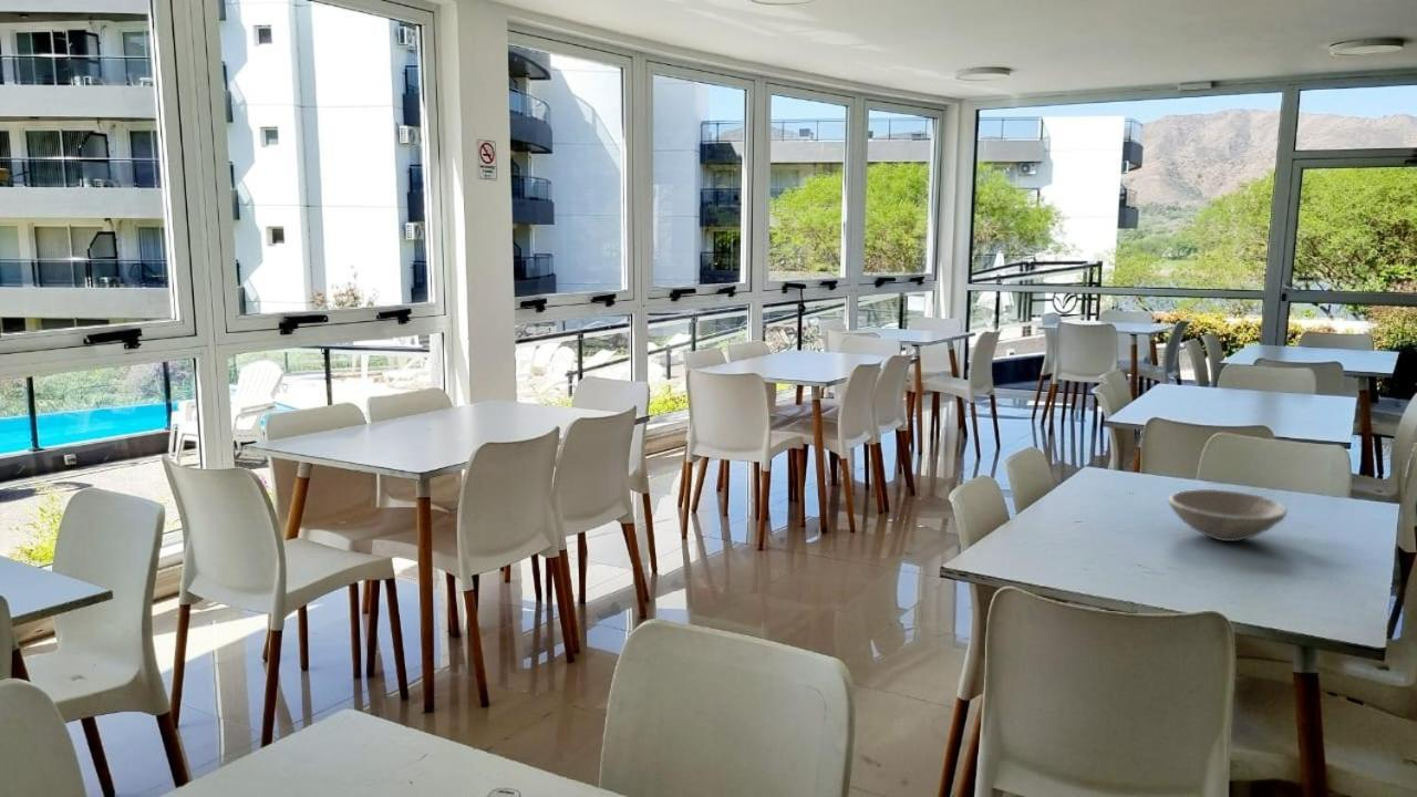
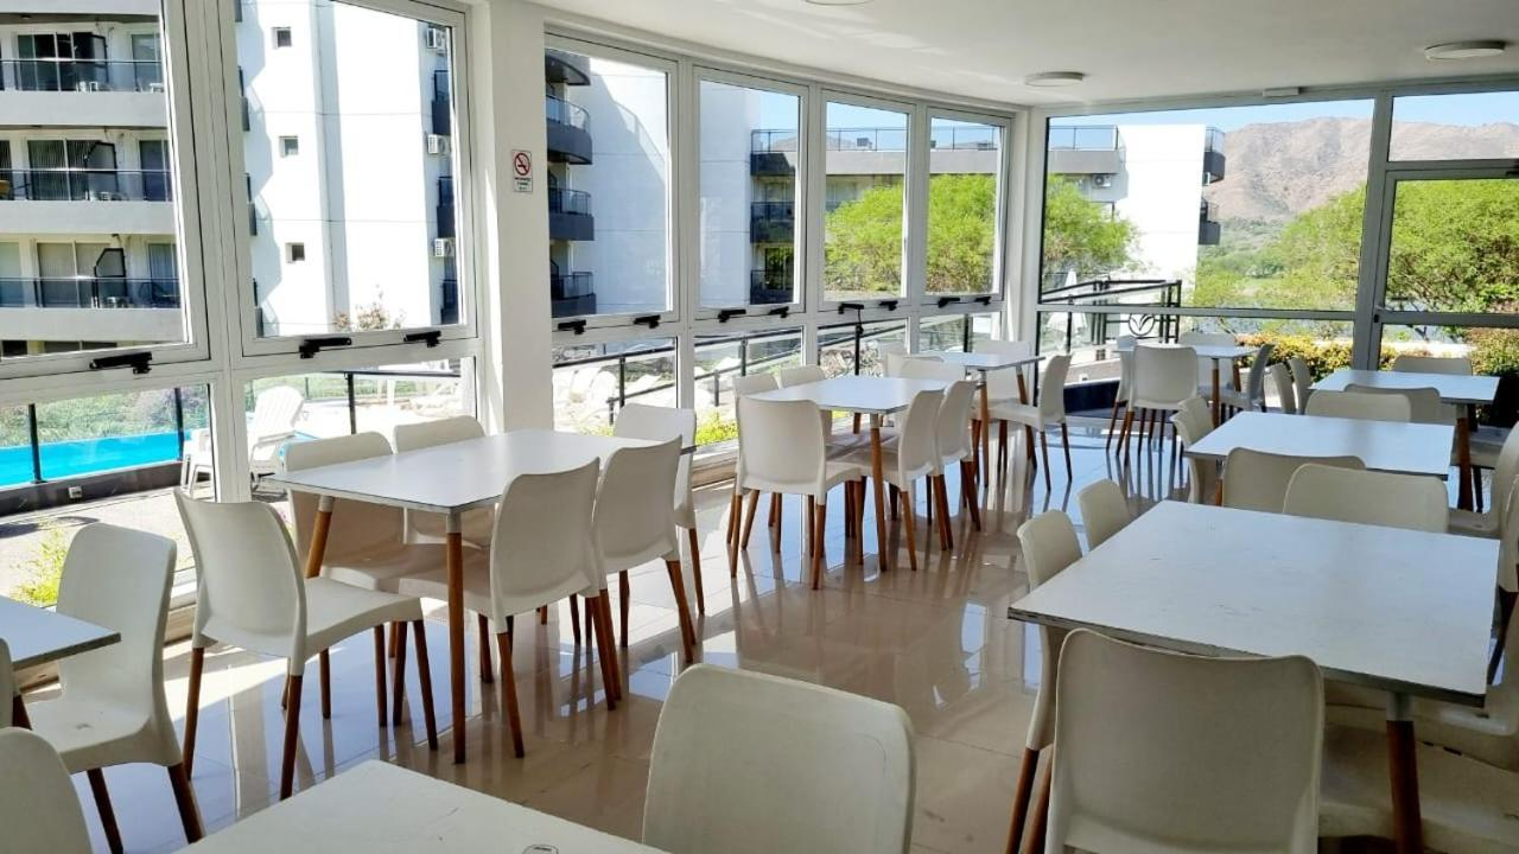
- bowl (1224, 519)
